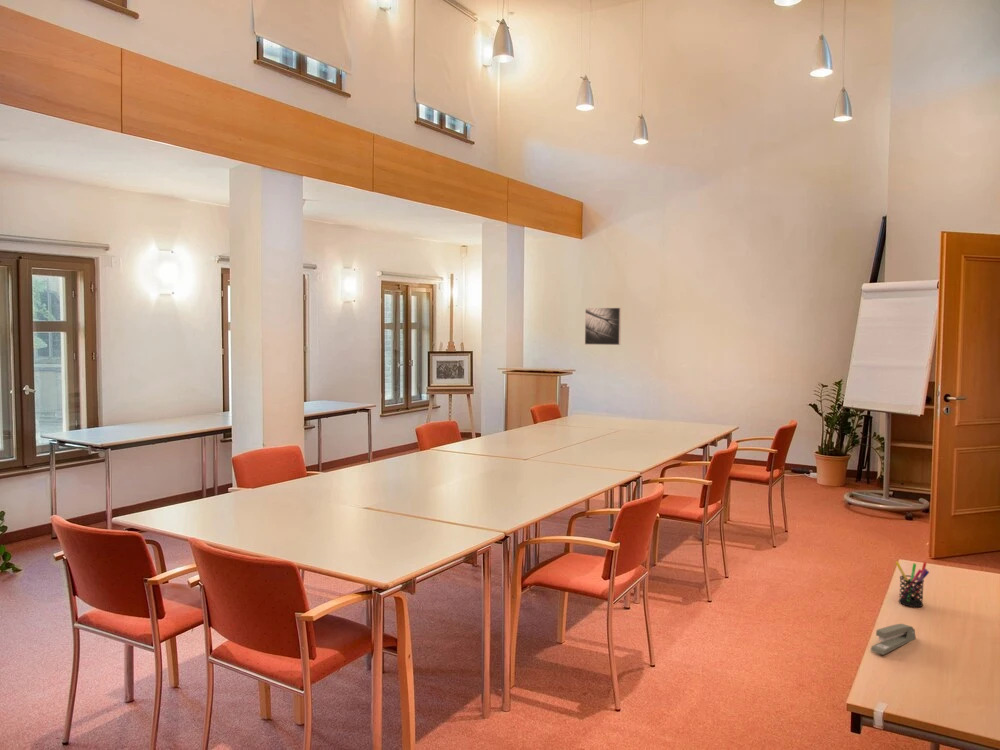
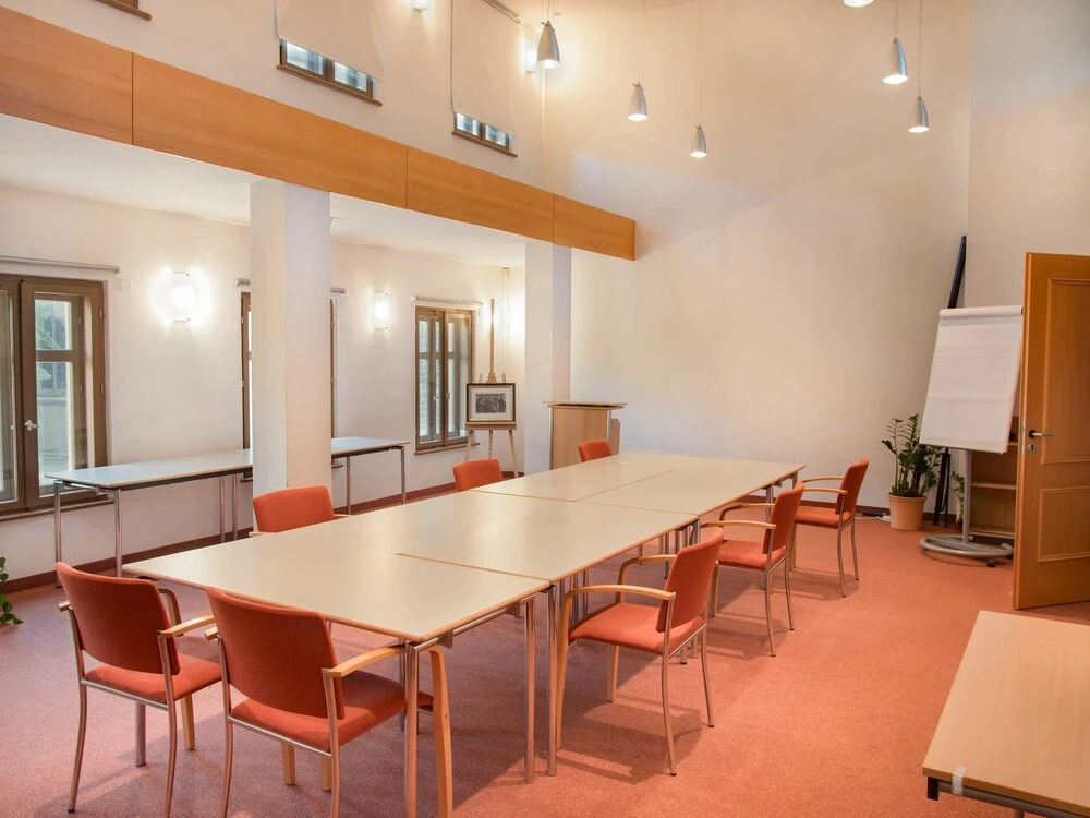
- pen holder (913, 581)
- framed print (602, 326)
- stapler (893, 634)
